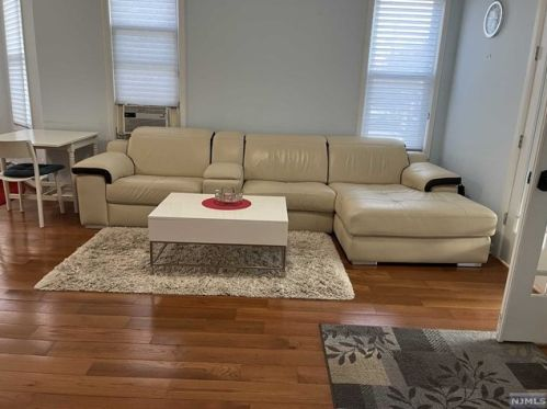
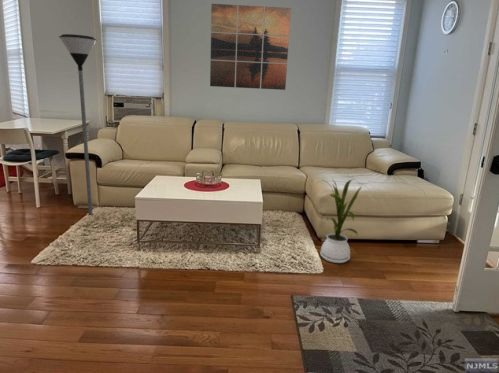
+ wall art (249, 48)
+ floor lamp (84, 130)
+ house plant (339, 216)
